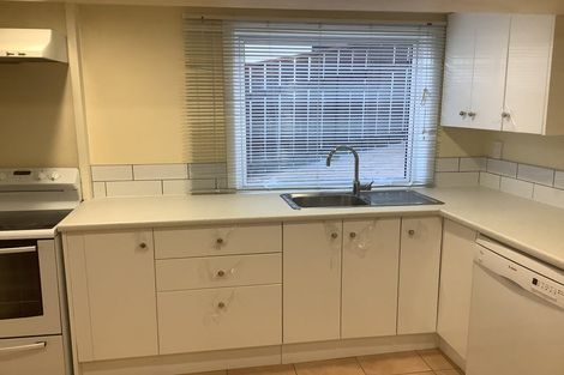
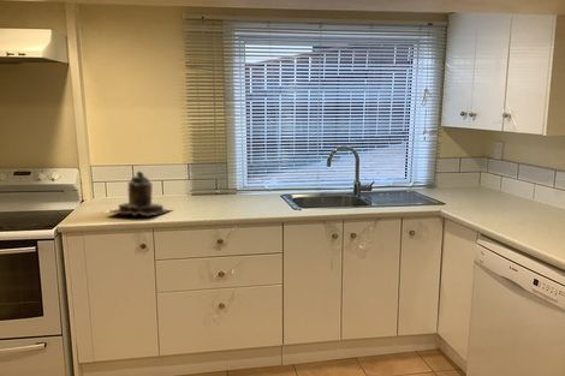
+ teapot (139, 192)
